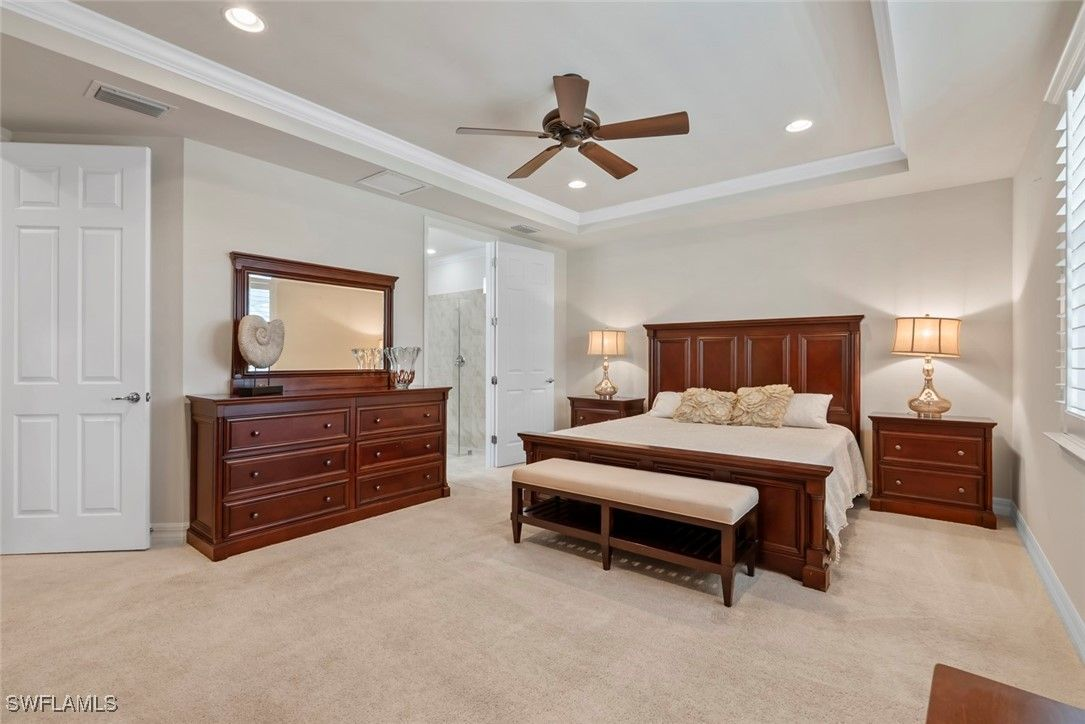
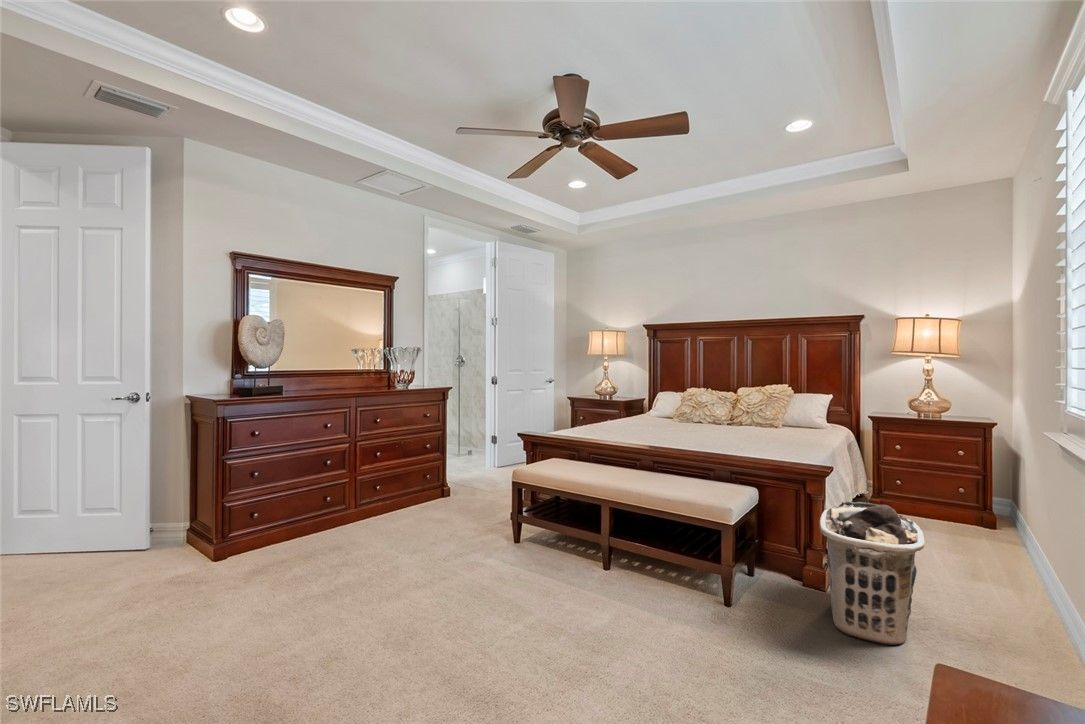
+ clothes hamper (868, 563)
